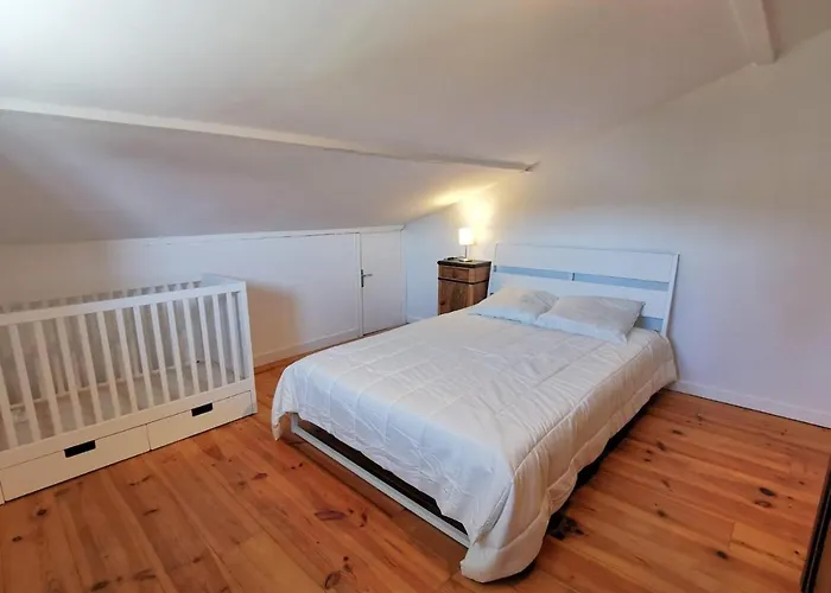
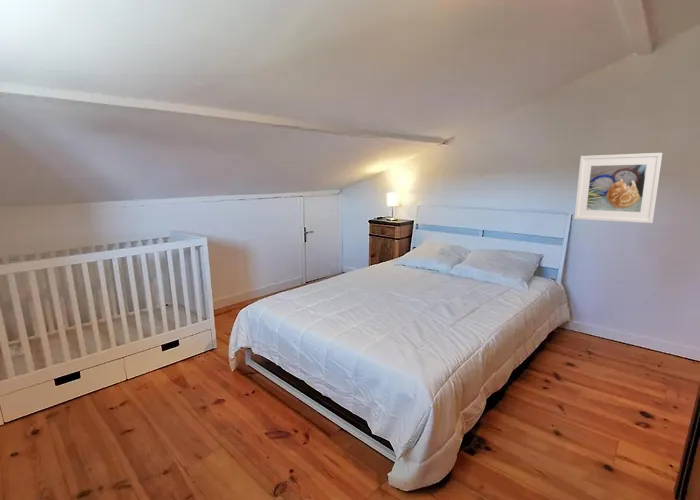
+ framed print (615, 188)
